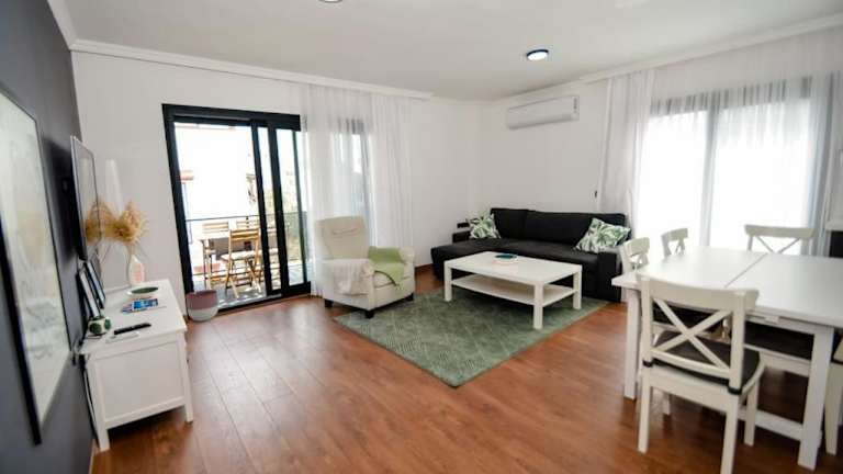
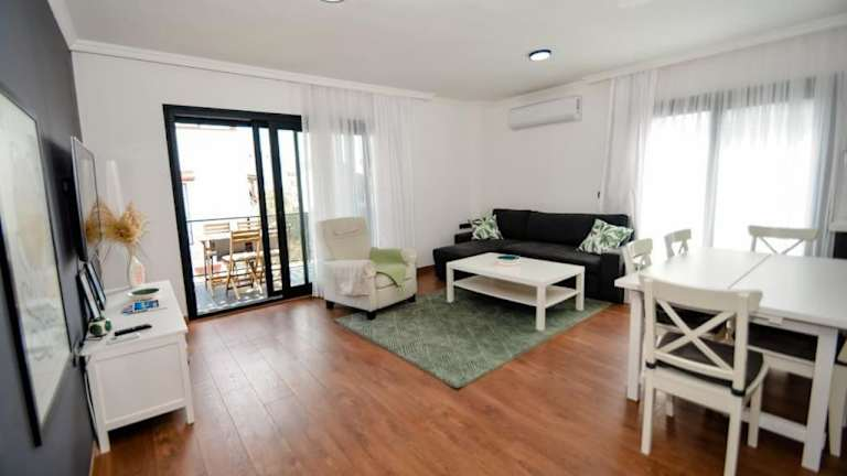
- planter (203, 306)
